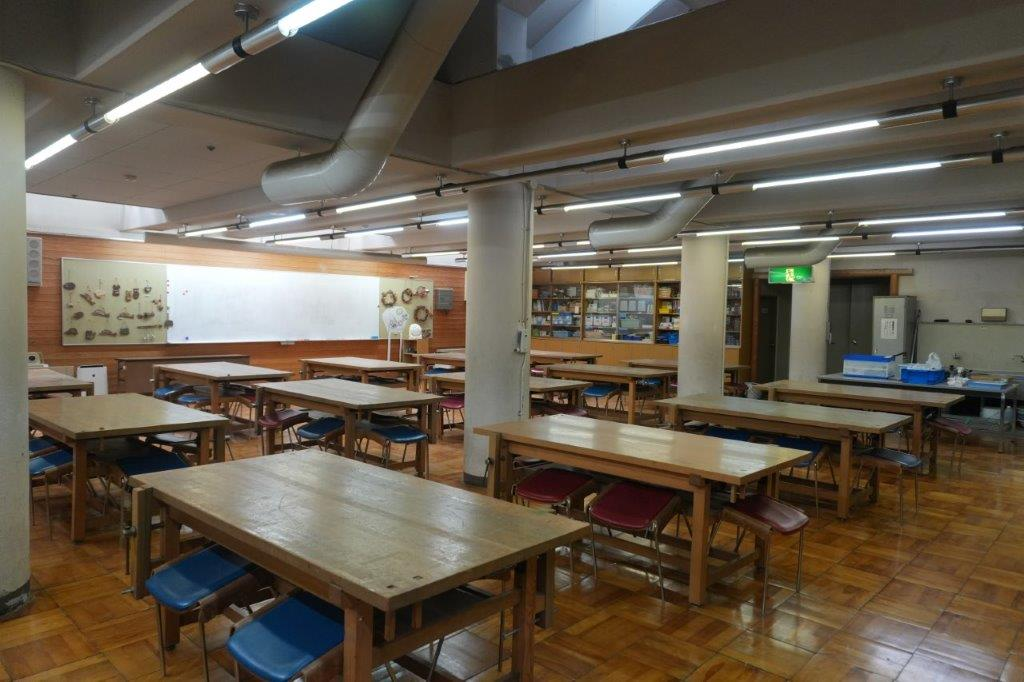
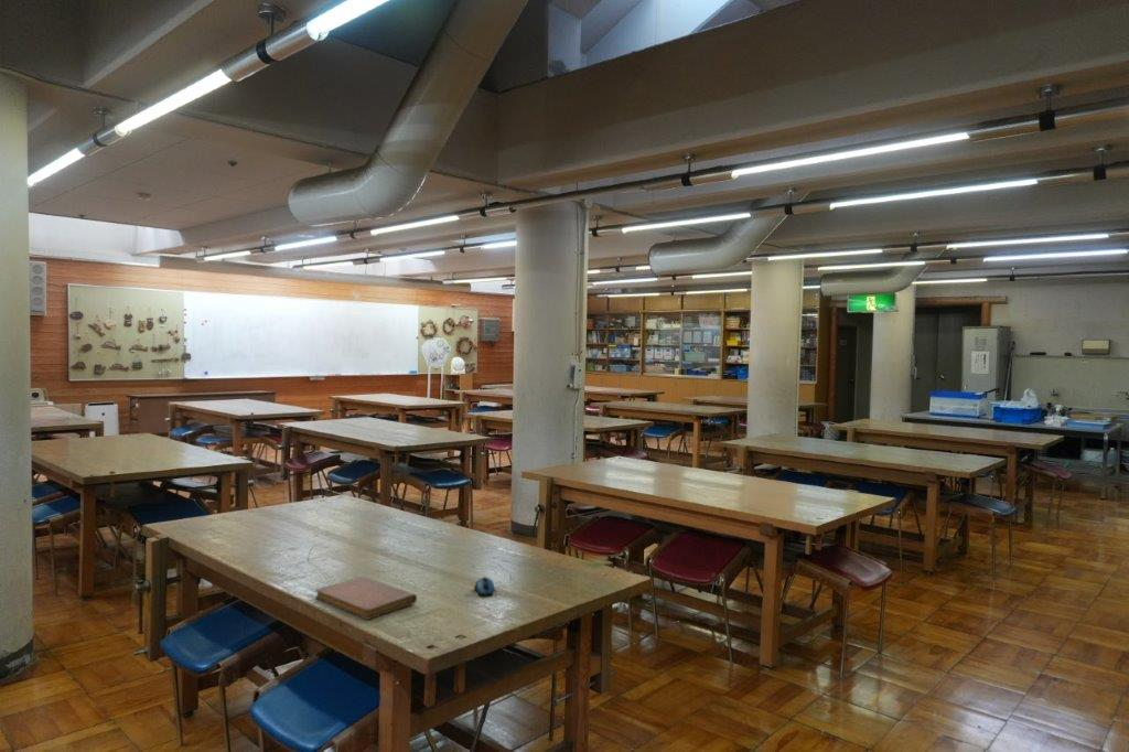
+ computer mouse (485, 584)
+ notebook (365, 595)
